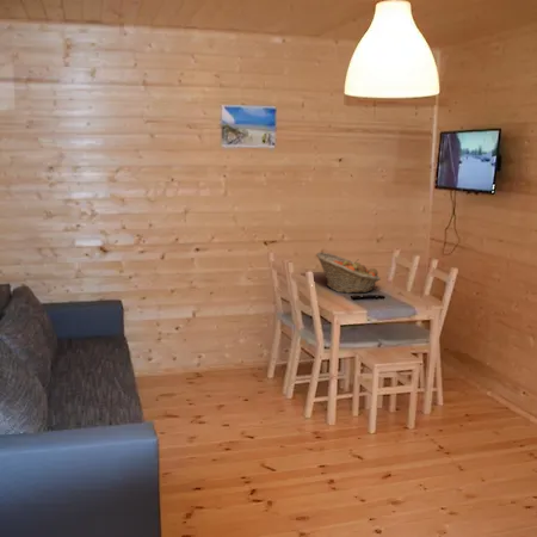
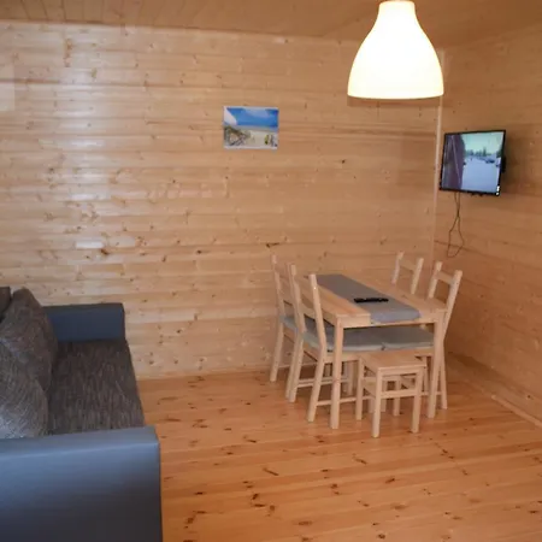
- fruit basket (347, 271)
